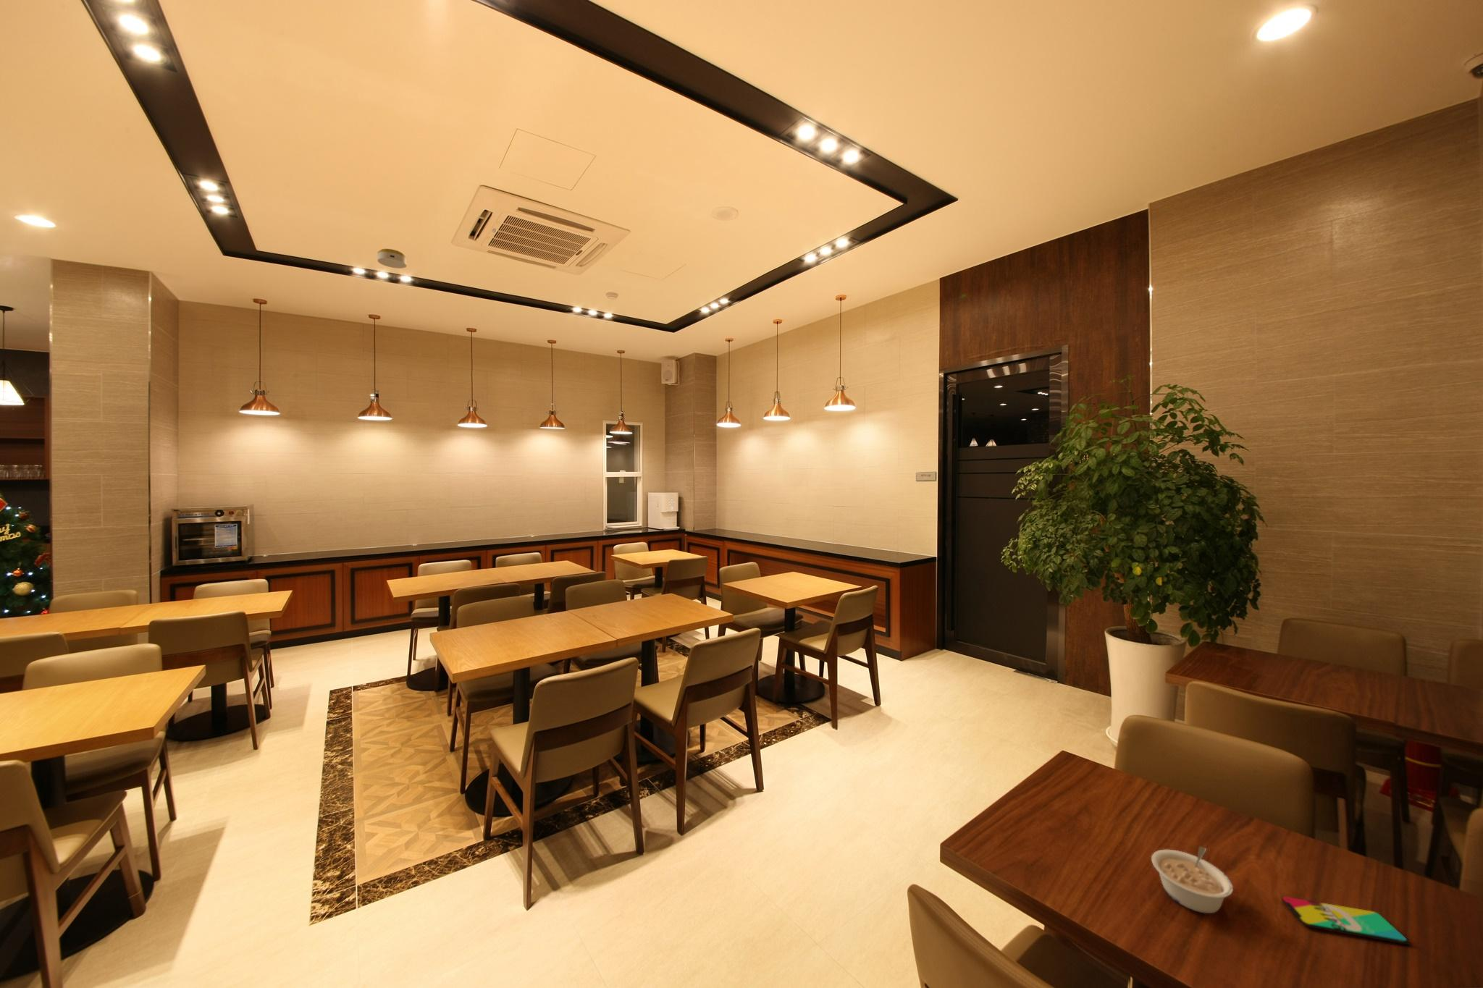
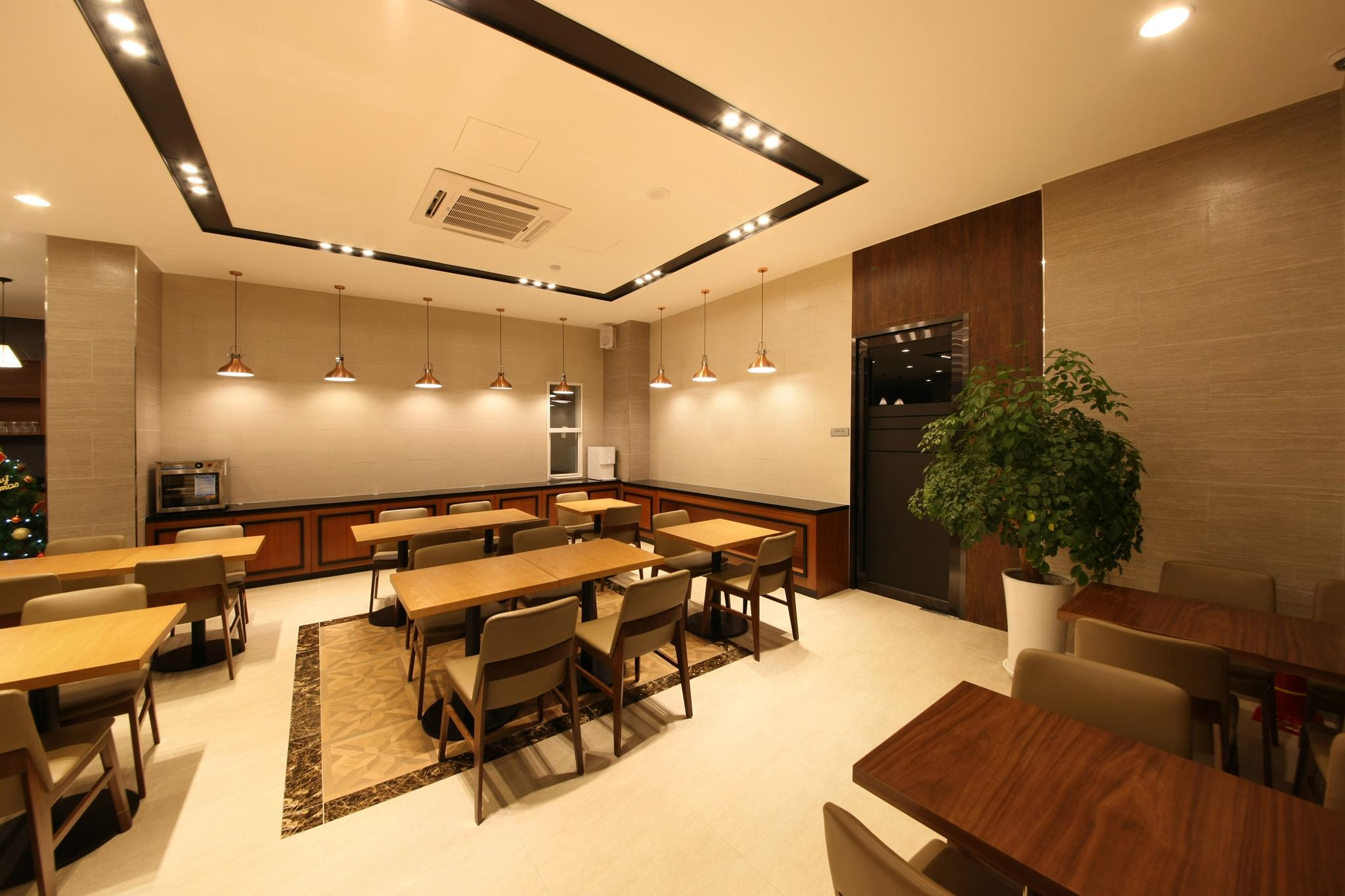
- legume (1189, 880)
- smartphone (1342, 919)
- smoke detector (391, 258)
